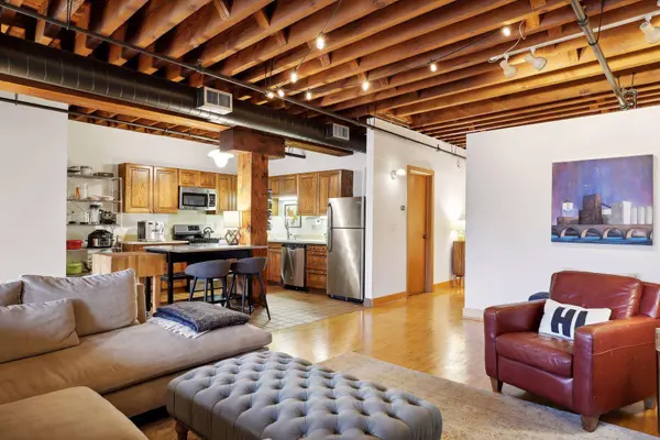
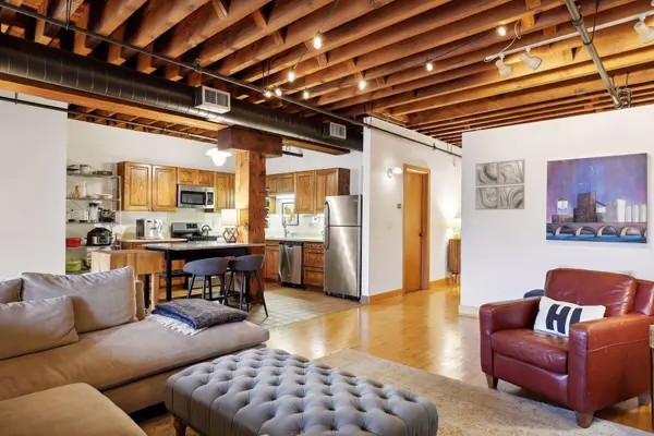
+ wall art (499, 184)
